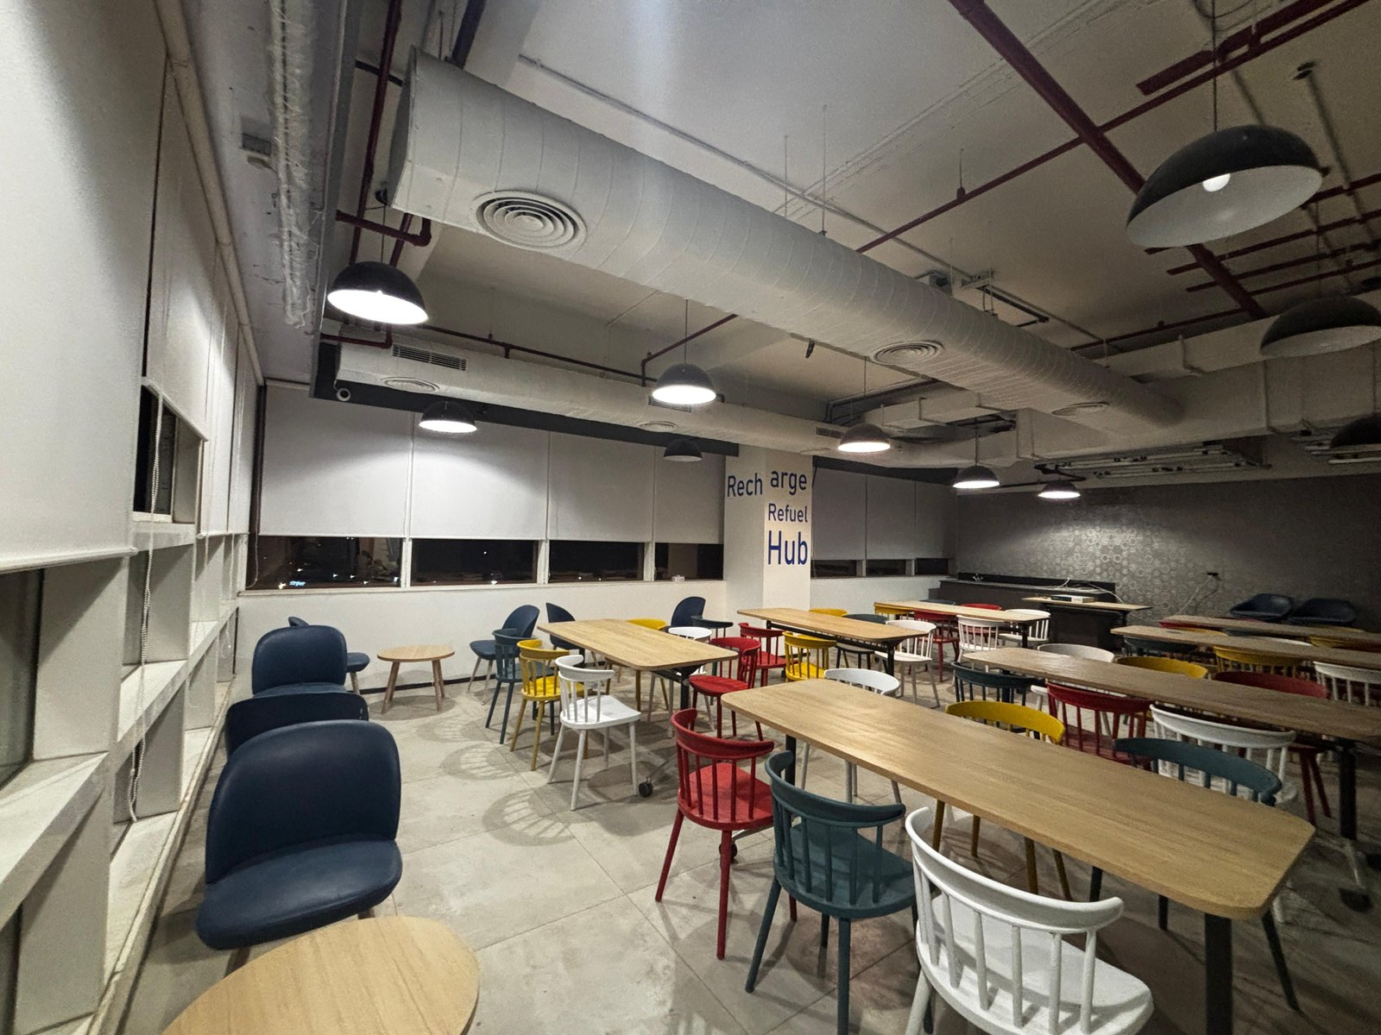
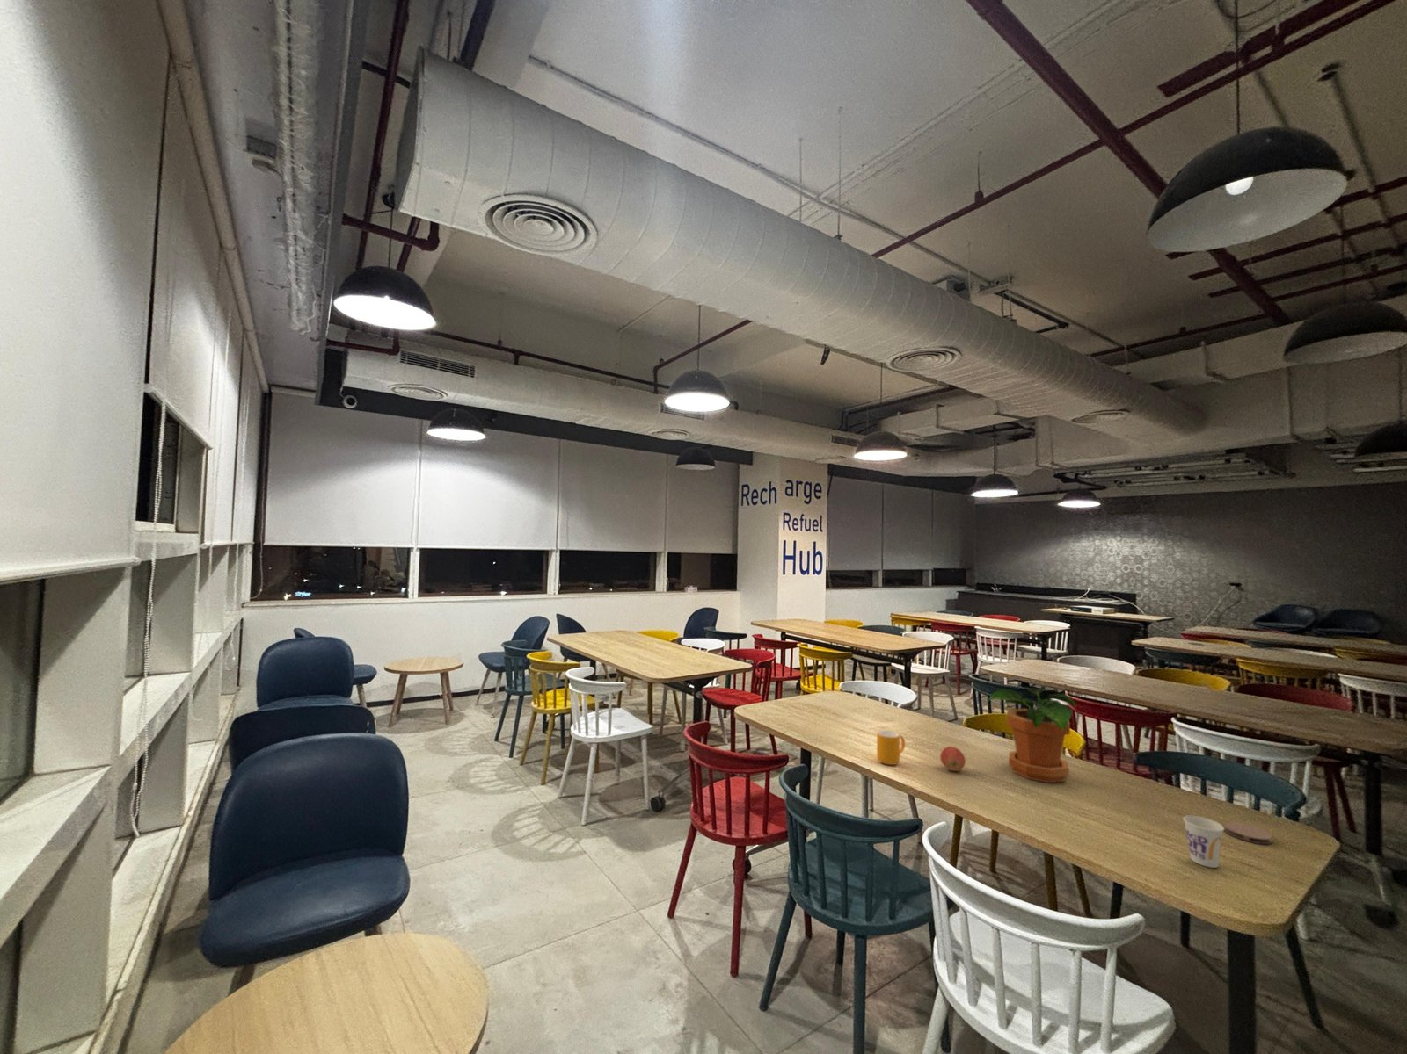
+ potted plant (1035, 733)
+ apple (953, 758)
+ cup (1203, 841)
+ mug (892, 746)
+ coaster (1247, 831)
